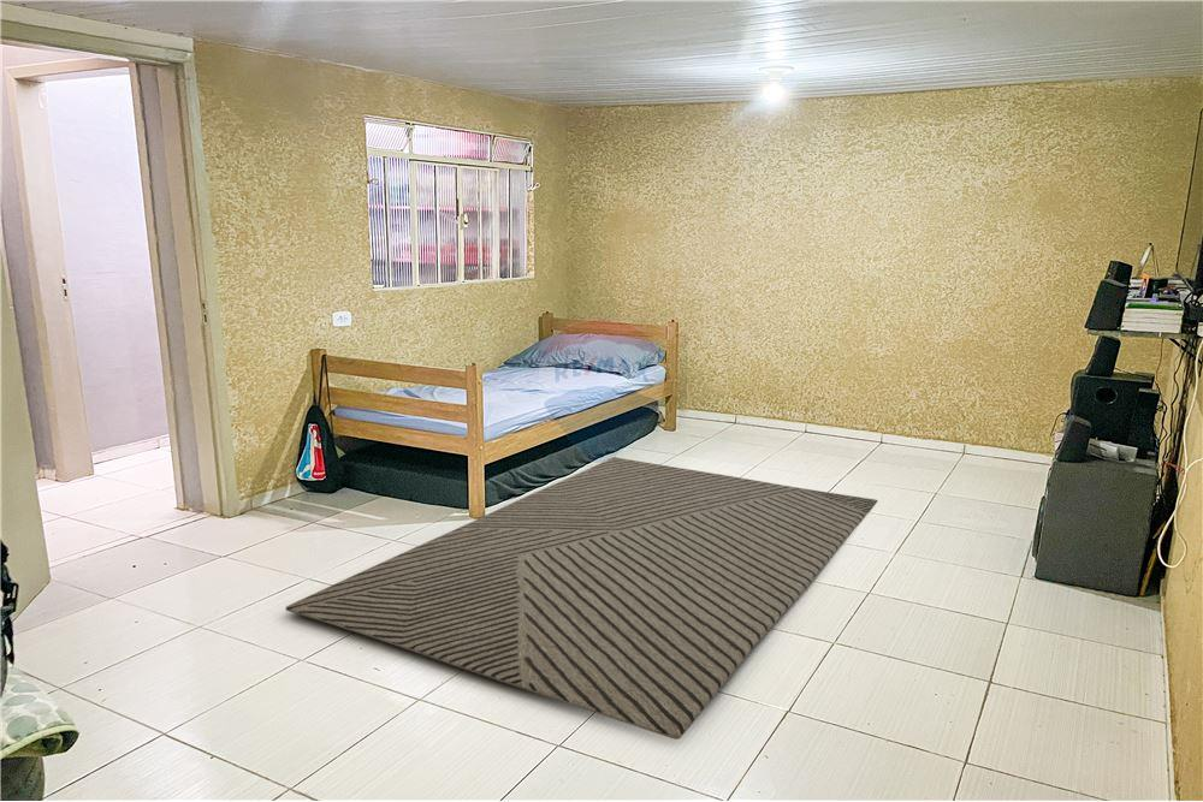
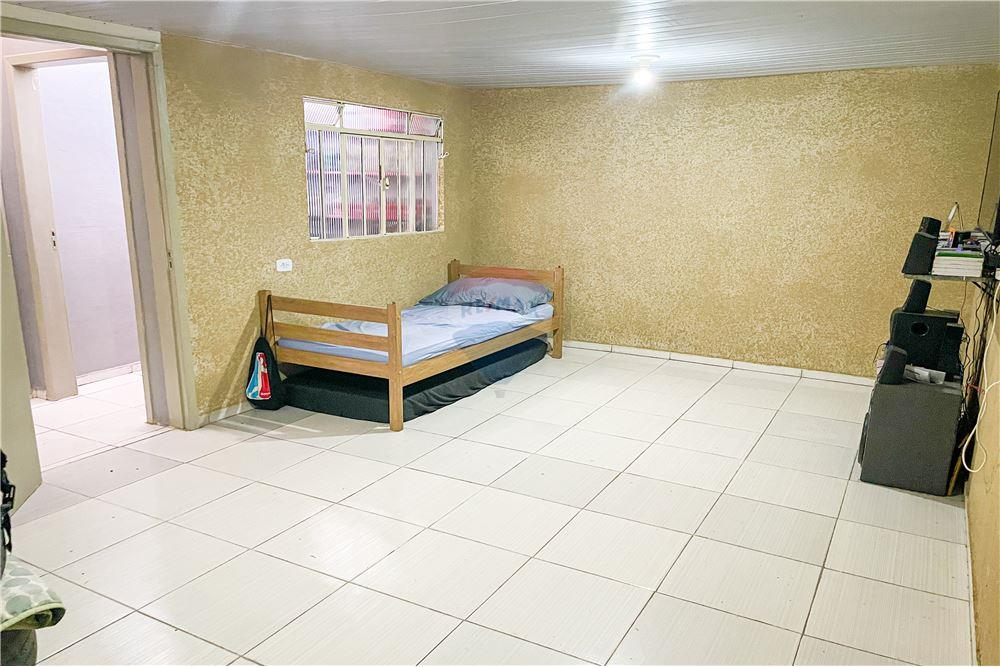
- rug (633, 545)
